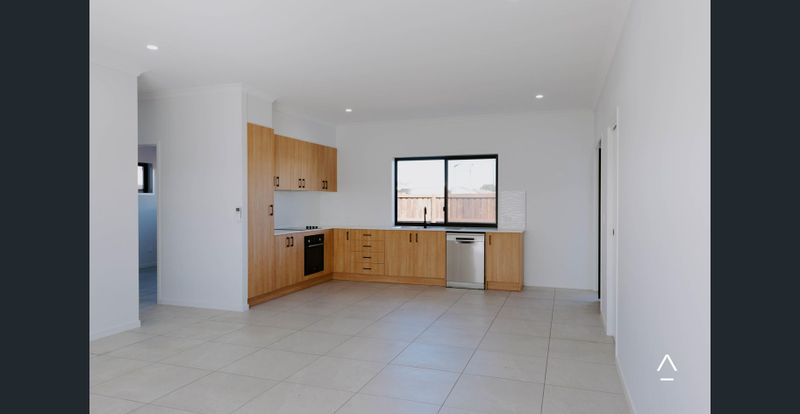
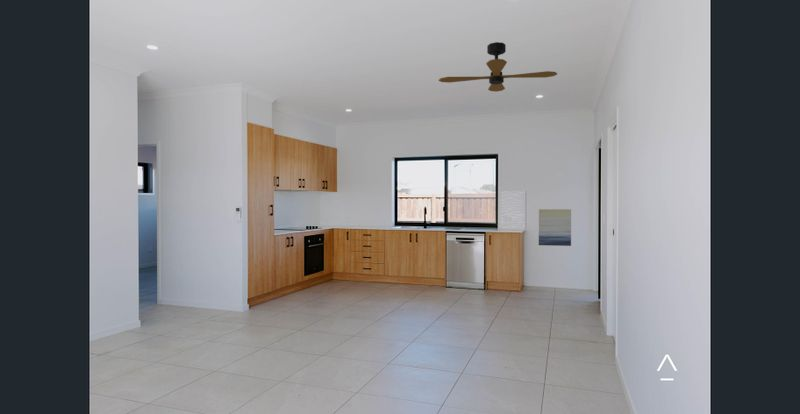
+ wall art (554, 227)
+ ceiling fan (496, 63)
